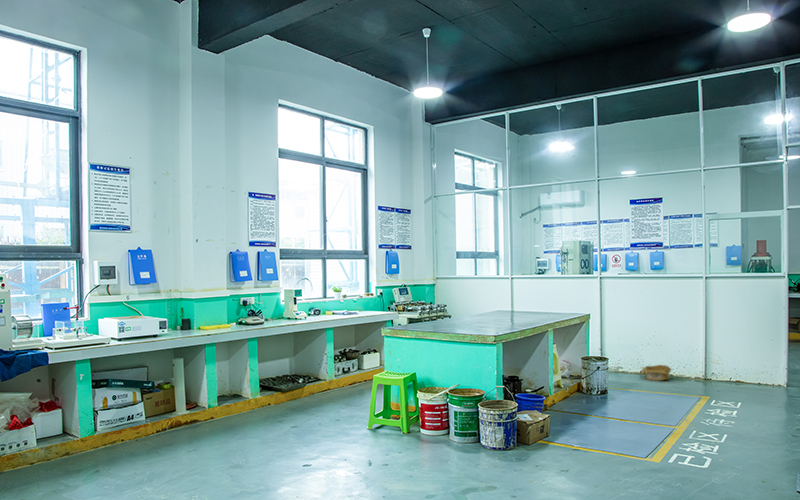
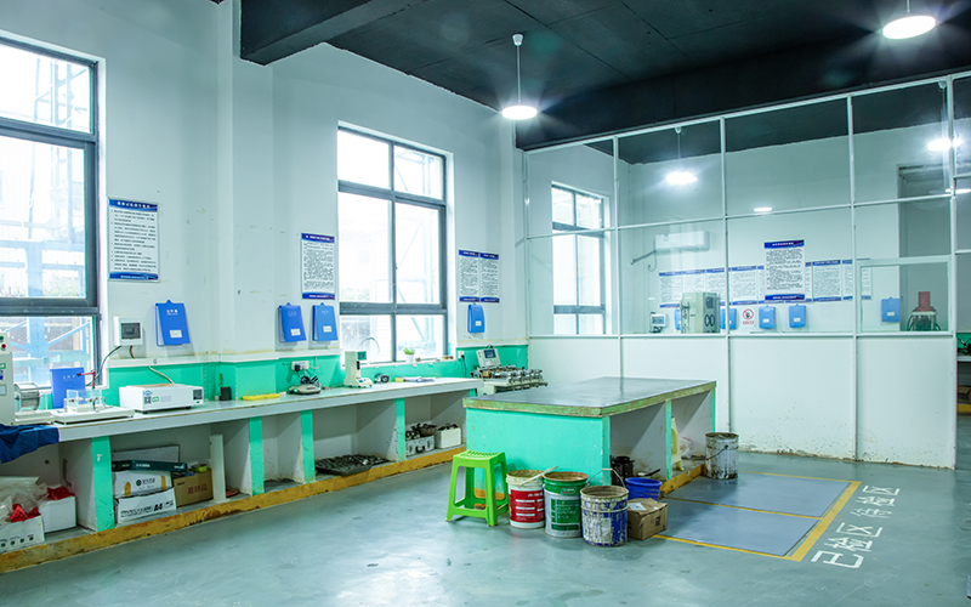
- cardboard box (655, 372)
